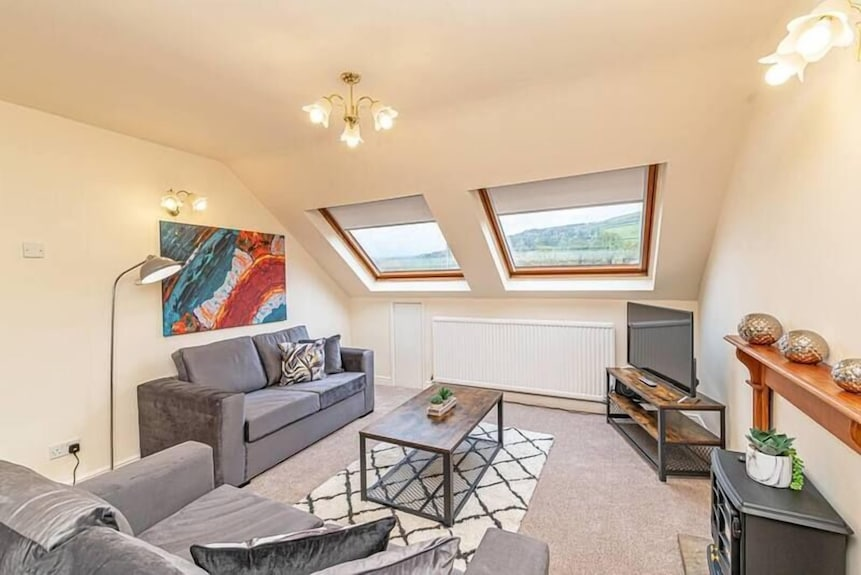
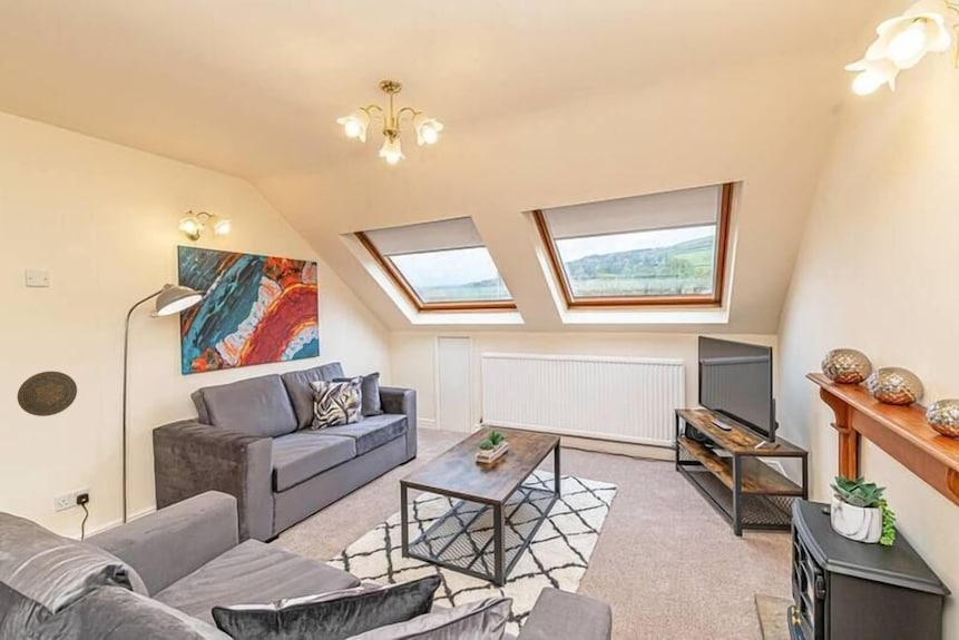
+ decorative plate (49, 393)
